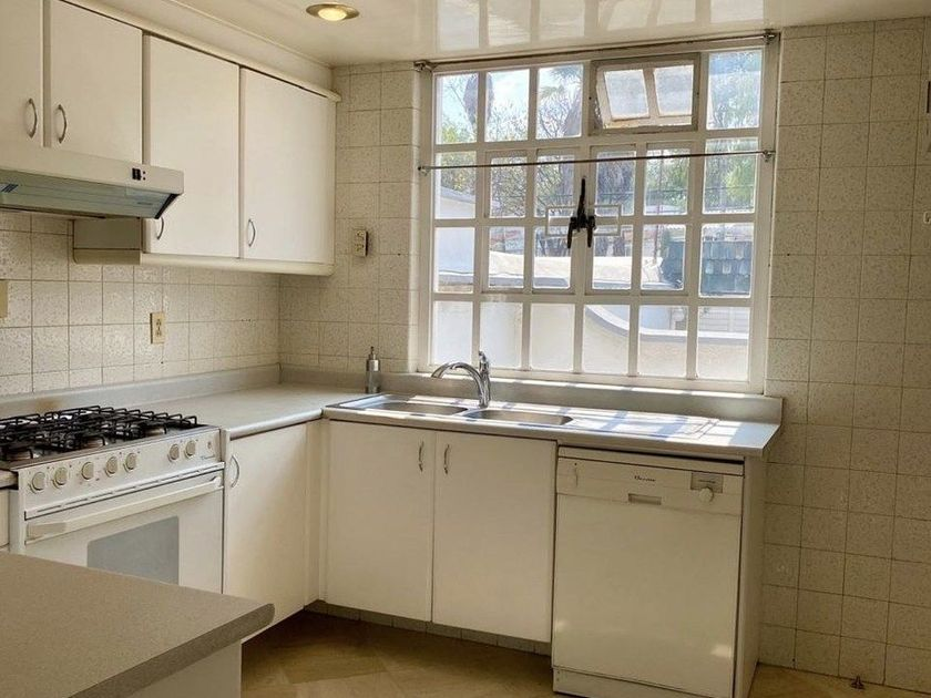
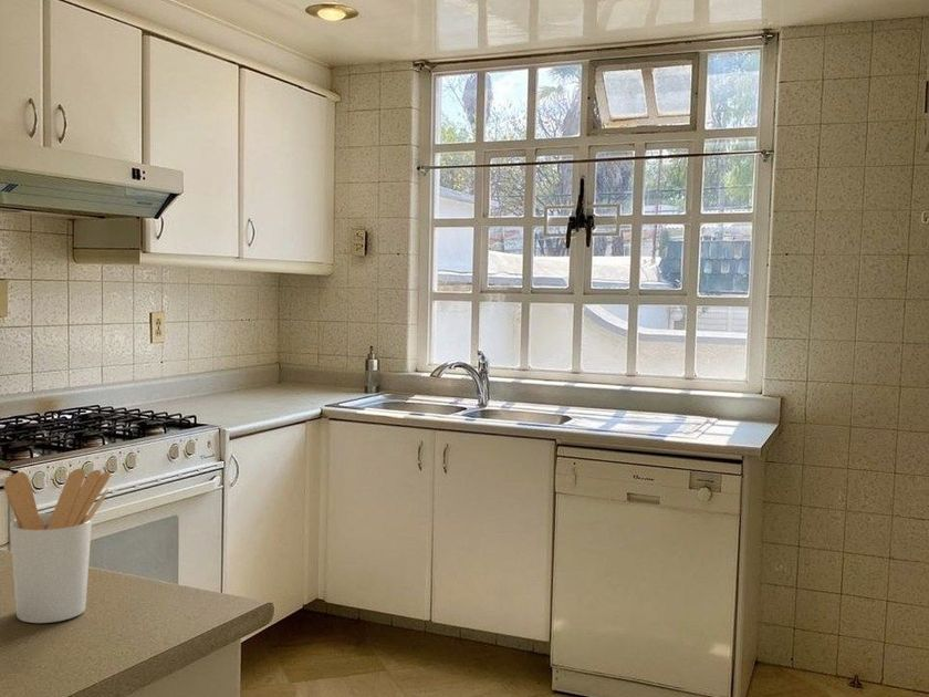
+ utensil holder (63, 539)
